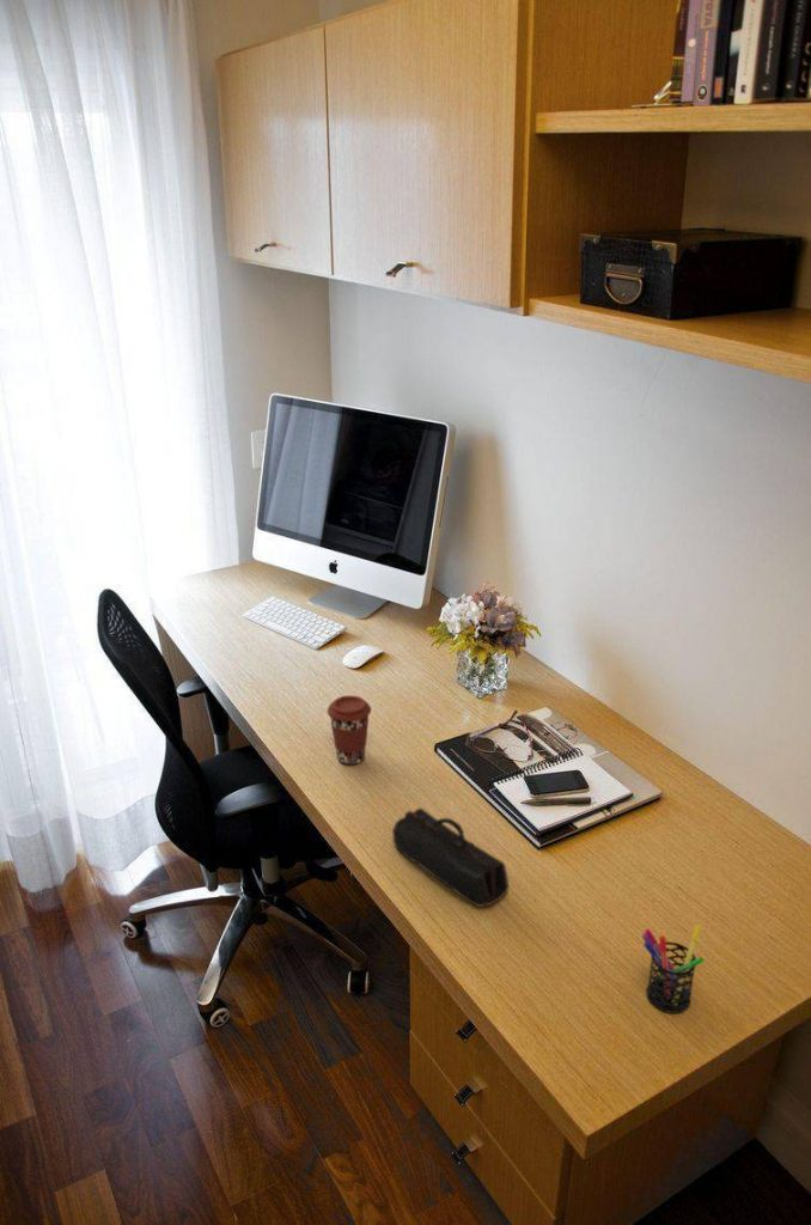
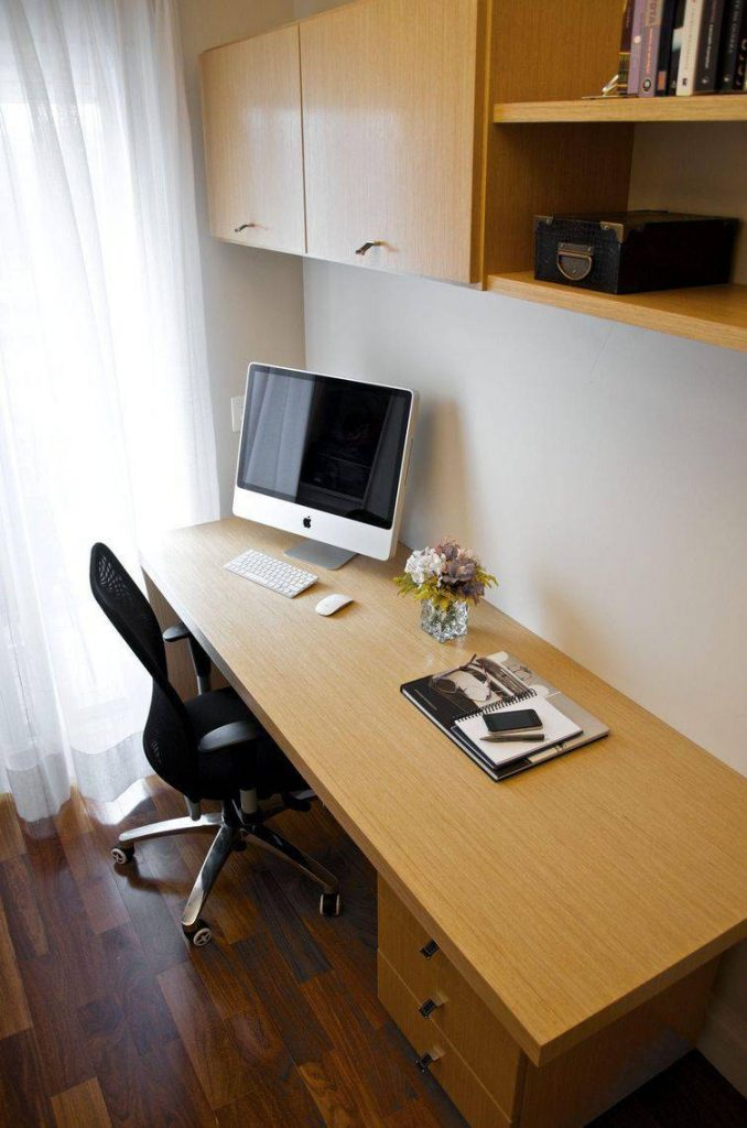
- coffee cup (349, 730)
- pencil case (447, 845)
- pen holder (673, 968)
